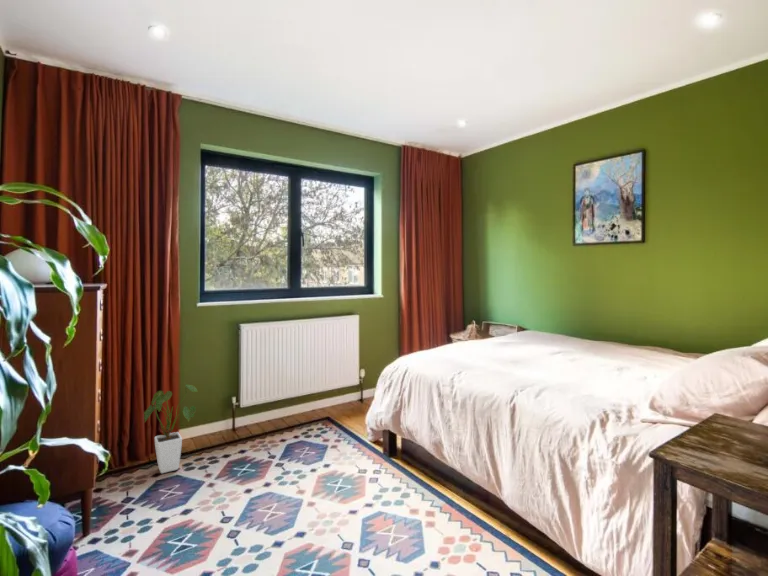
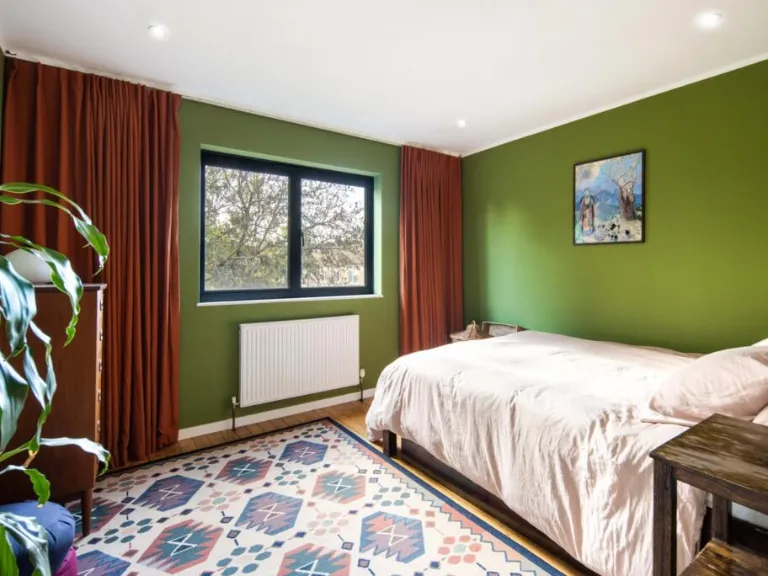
- house plant (173, 427)
